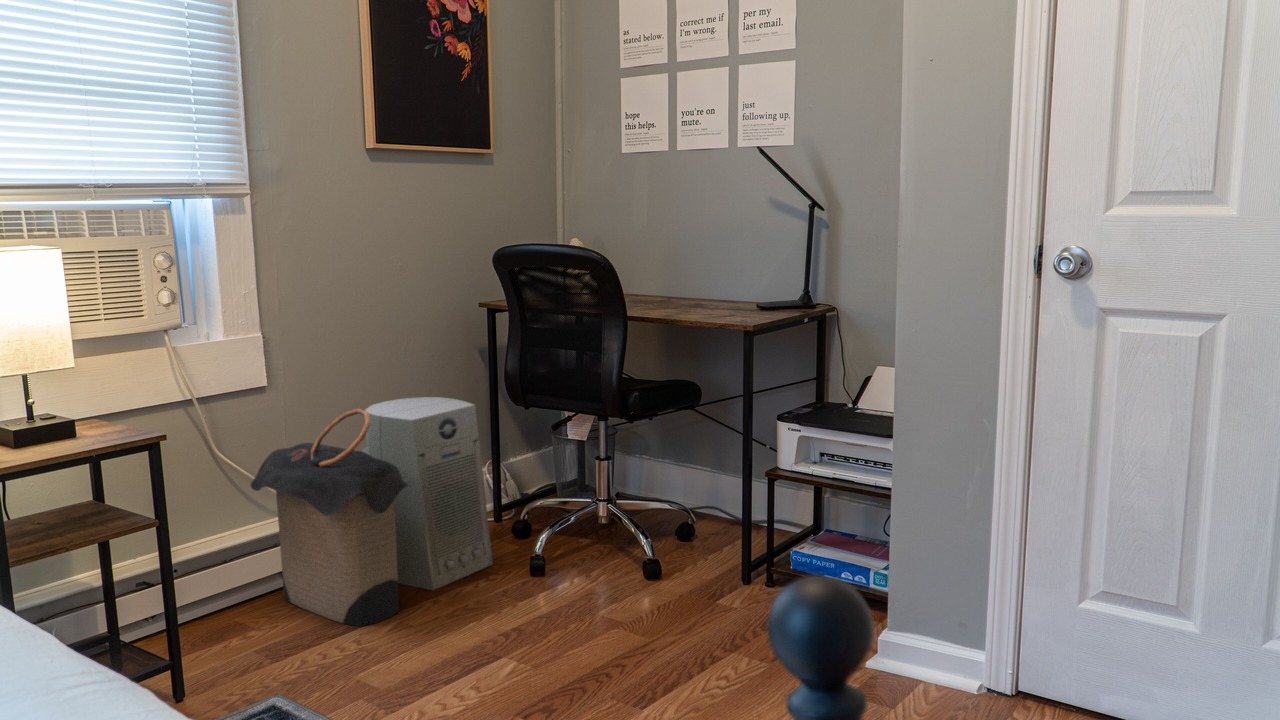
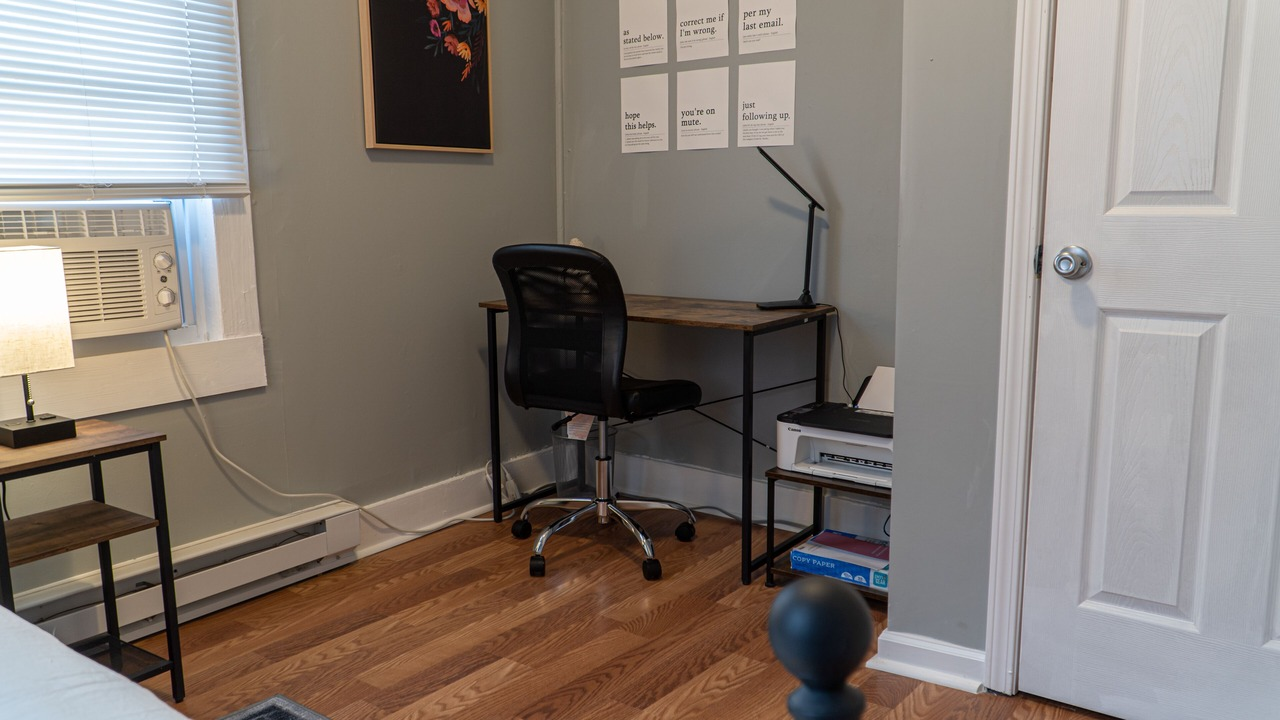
- fan (419, 487)
- laundry hamper (329, 508)
